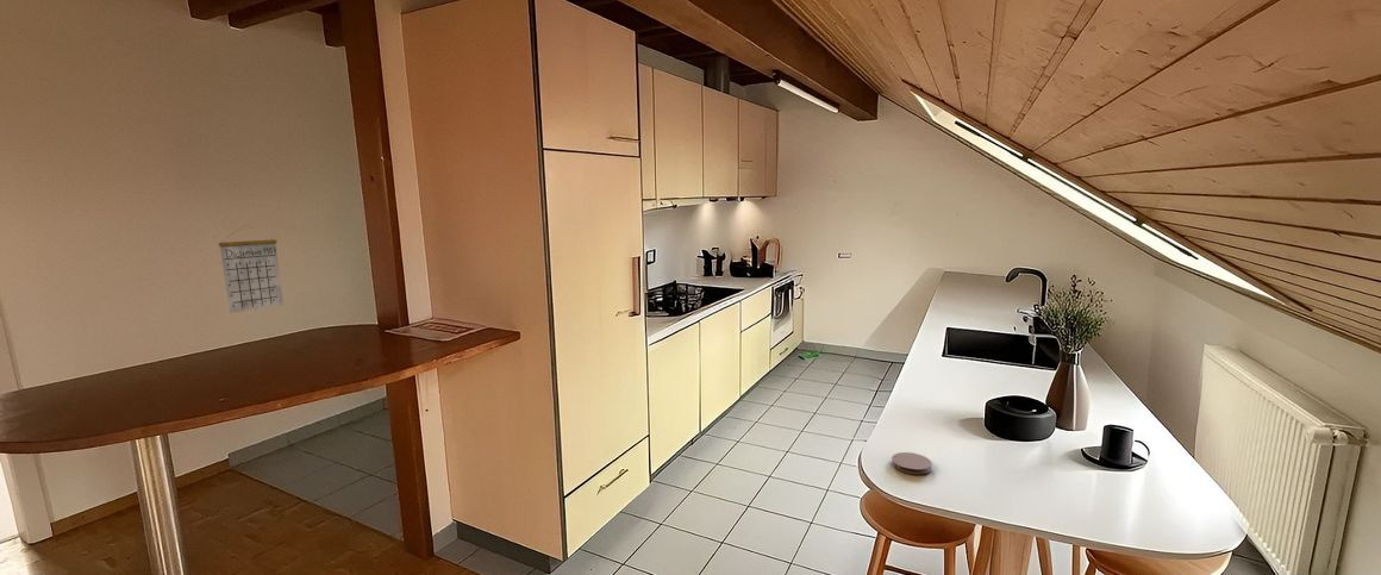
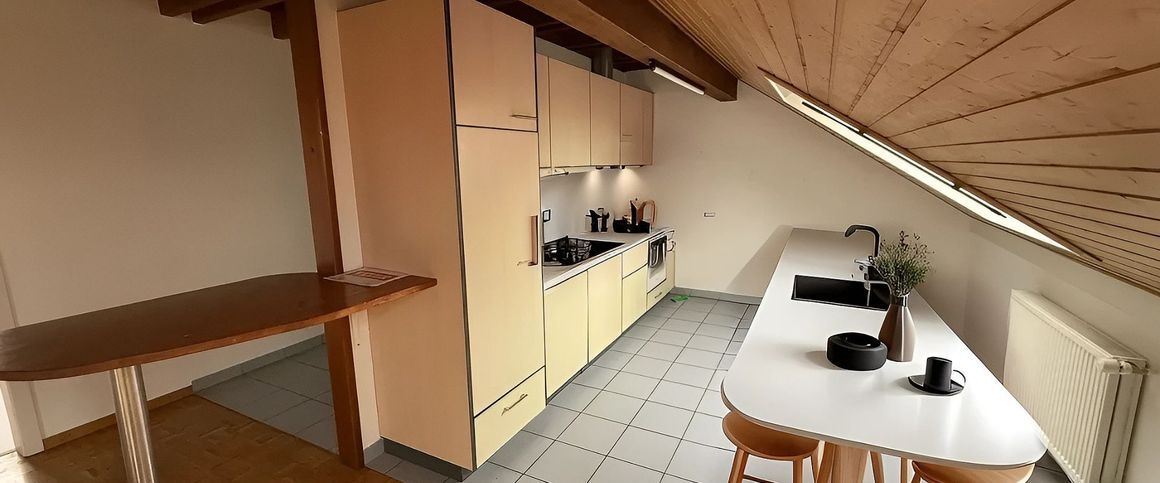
- coaster (911, 462)
- calendar (251, 267)
